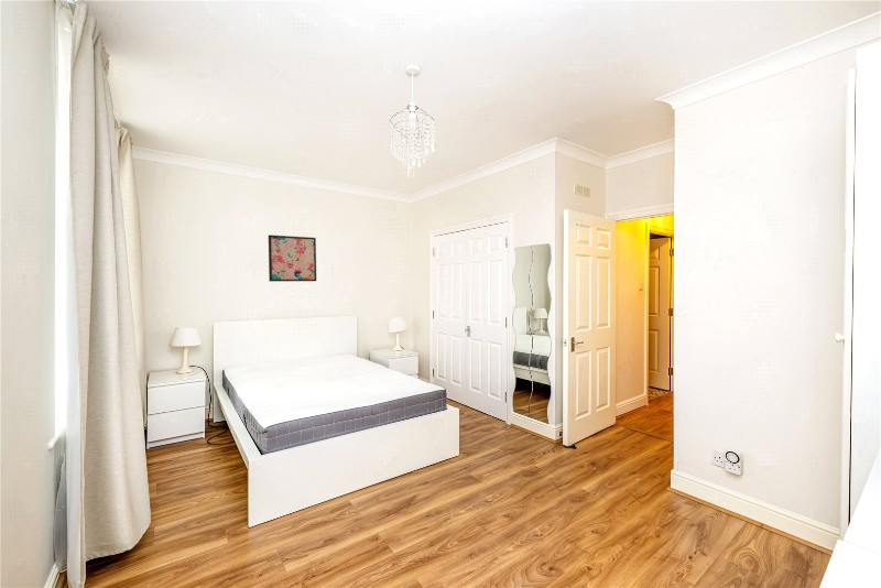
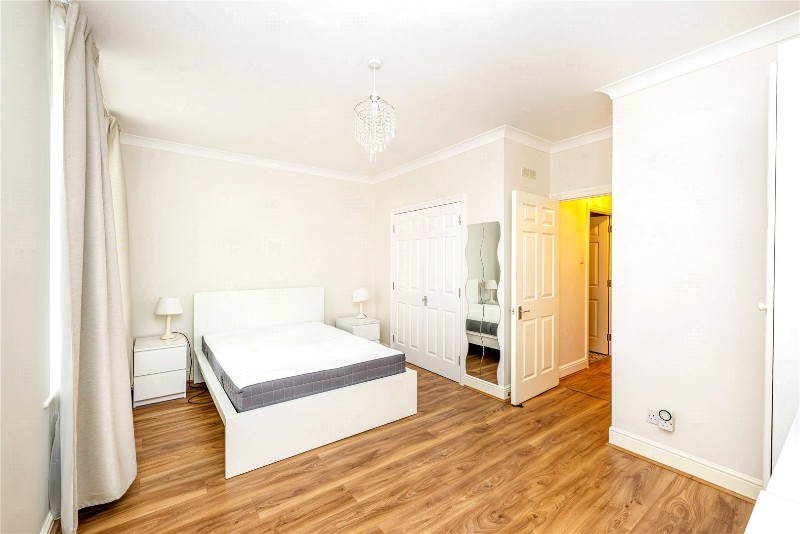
- wall art (293, 259)
